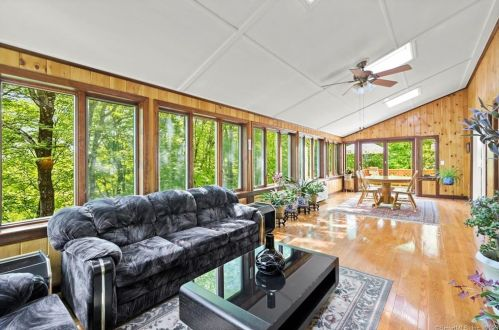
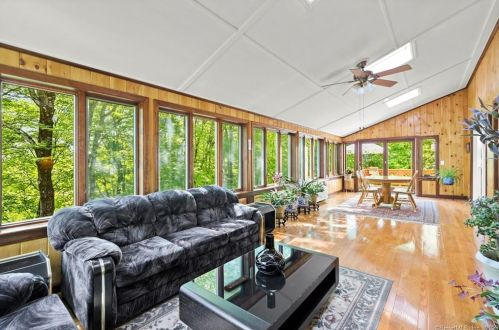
+ remote control (237, 282)
